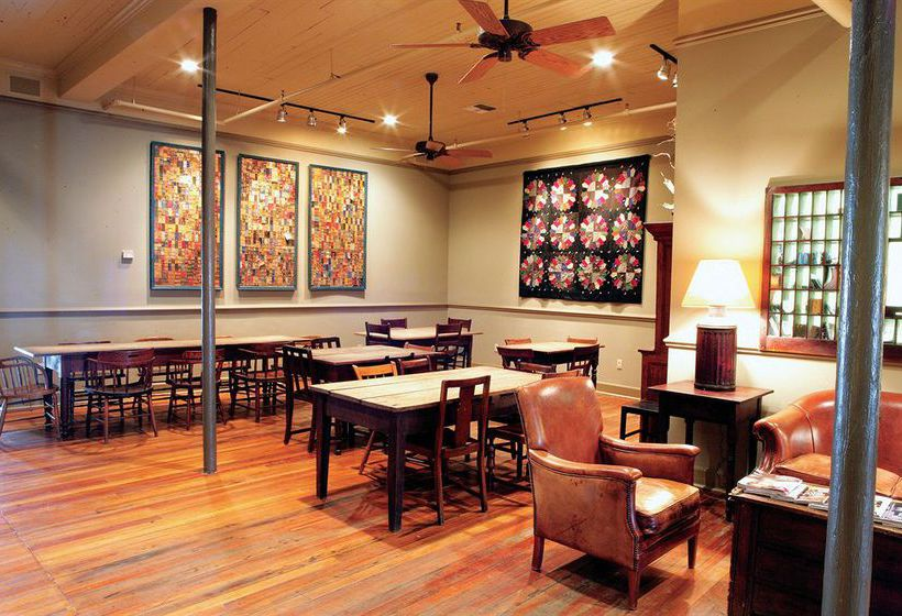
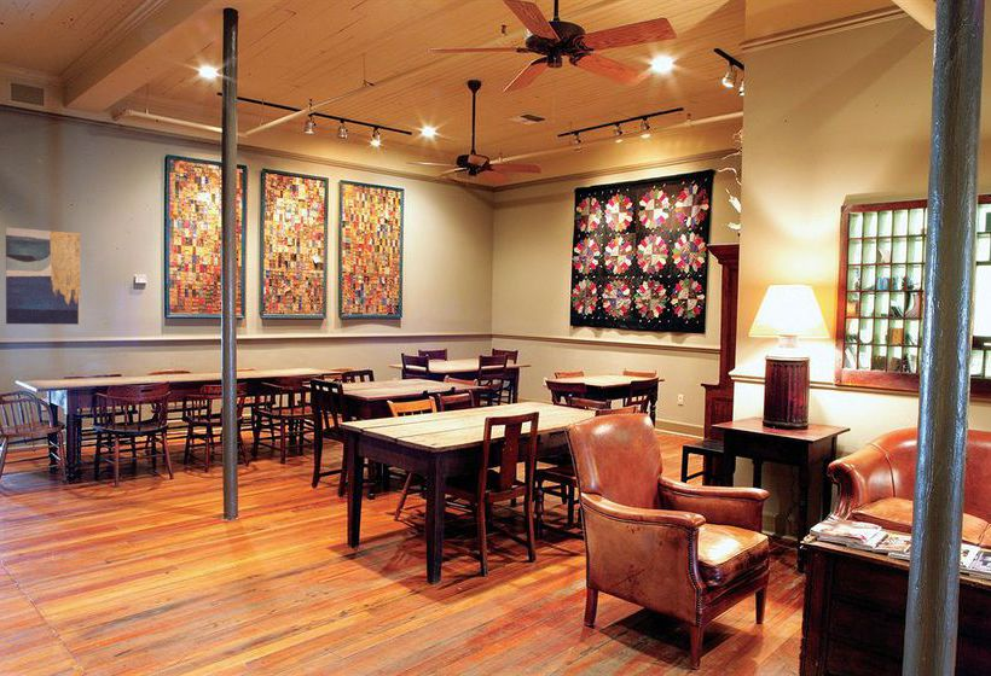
+ wall art (44, 276)
